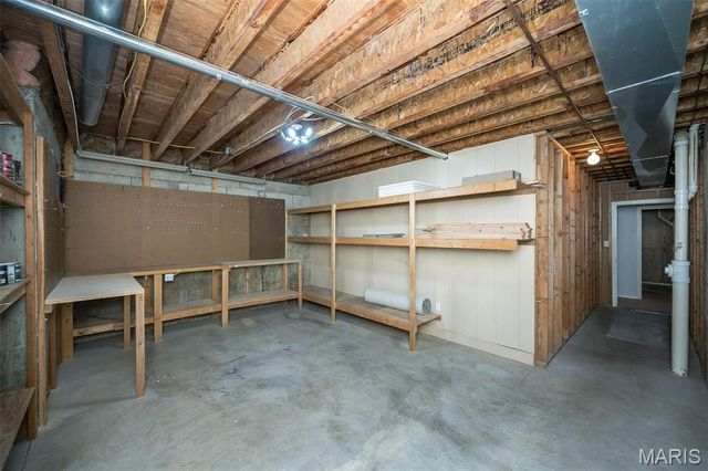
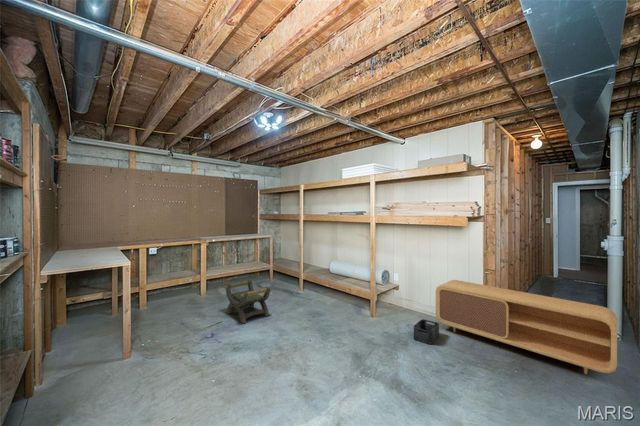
+ tv stand (512, 320)
+ storage bin (426, 331)
+ stool (247, 299)
